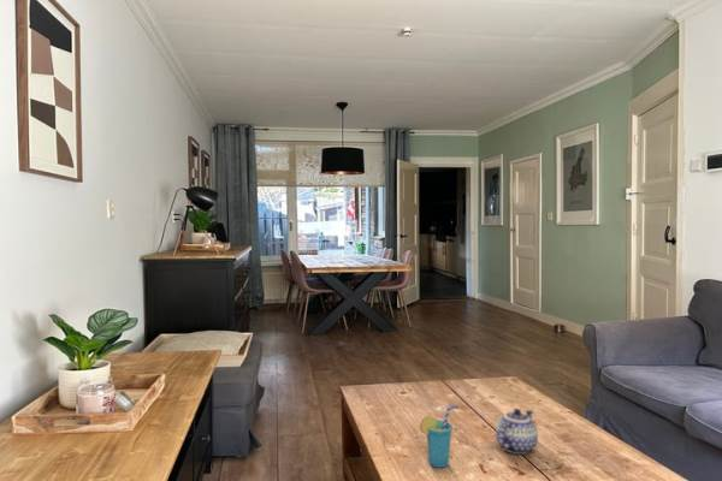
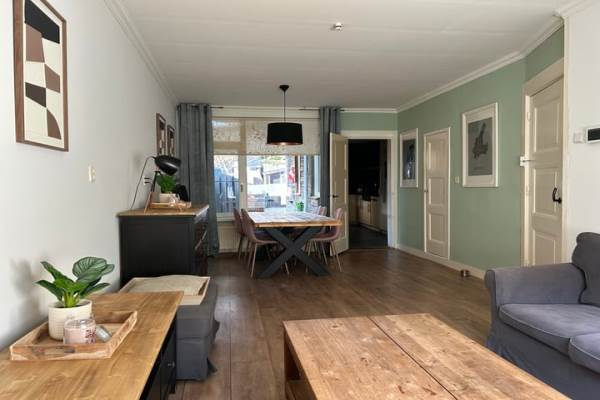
- teapot (516, 428)
- cup (440, 435)
